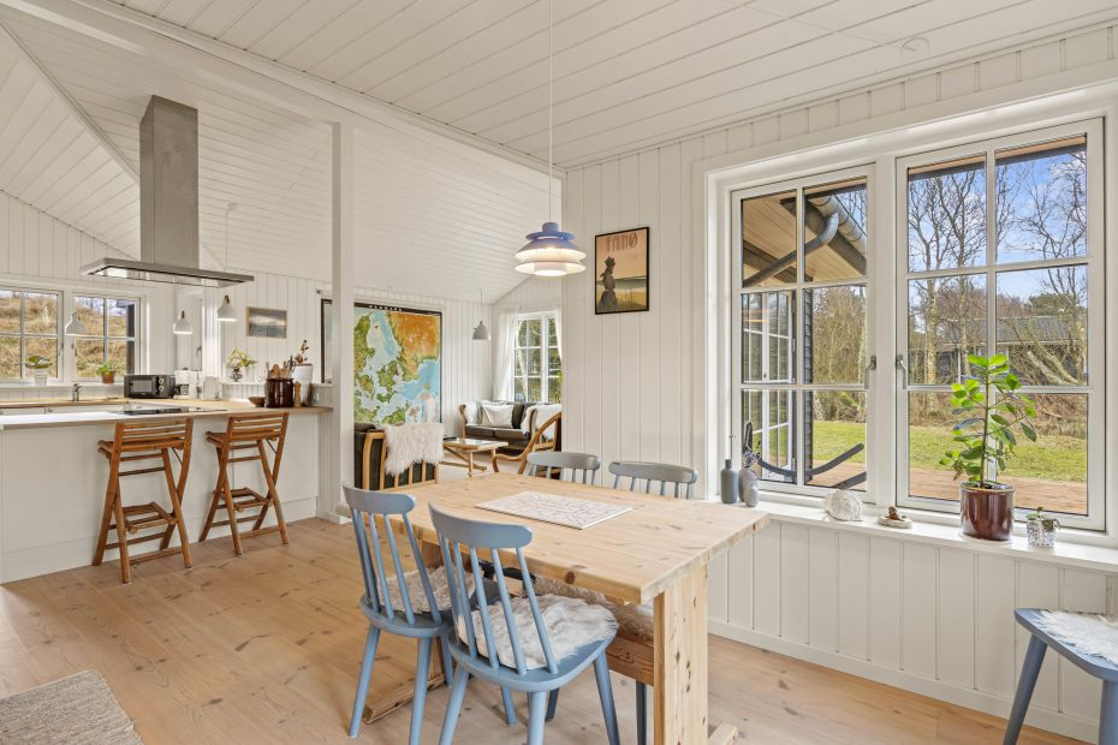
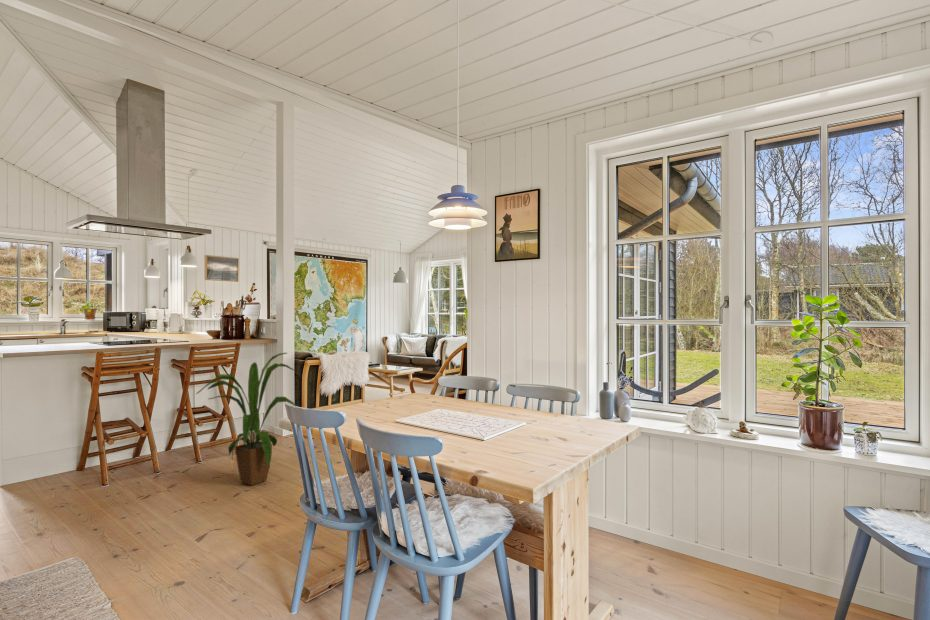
+ house plant (248, 415)
